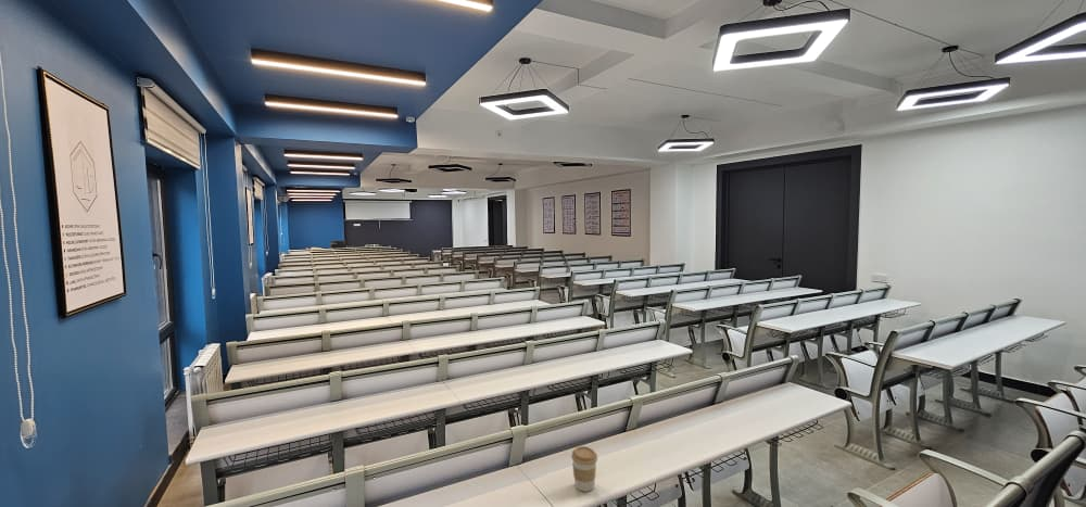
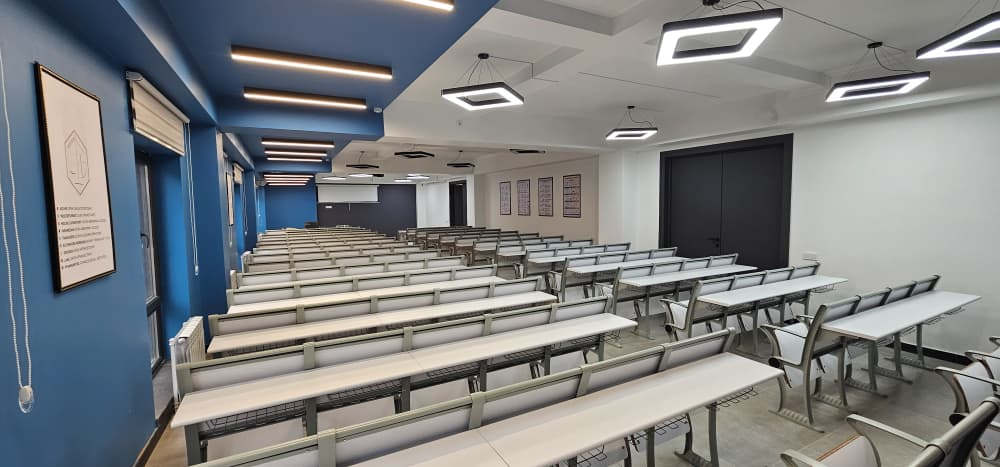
- coffee cup (584, 468)
